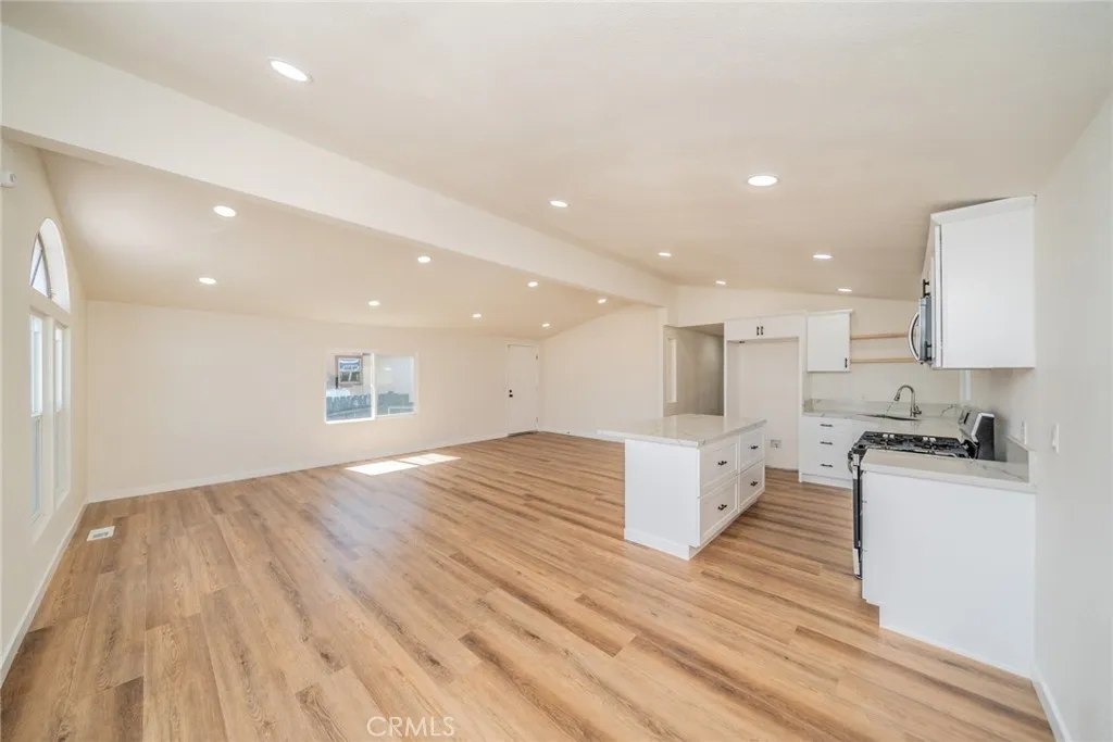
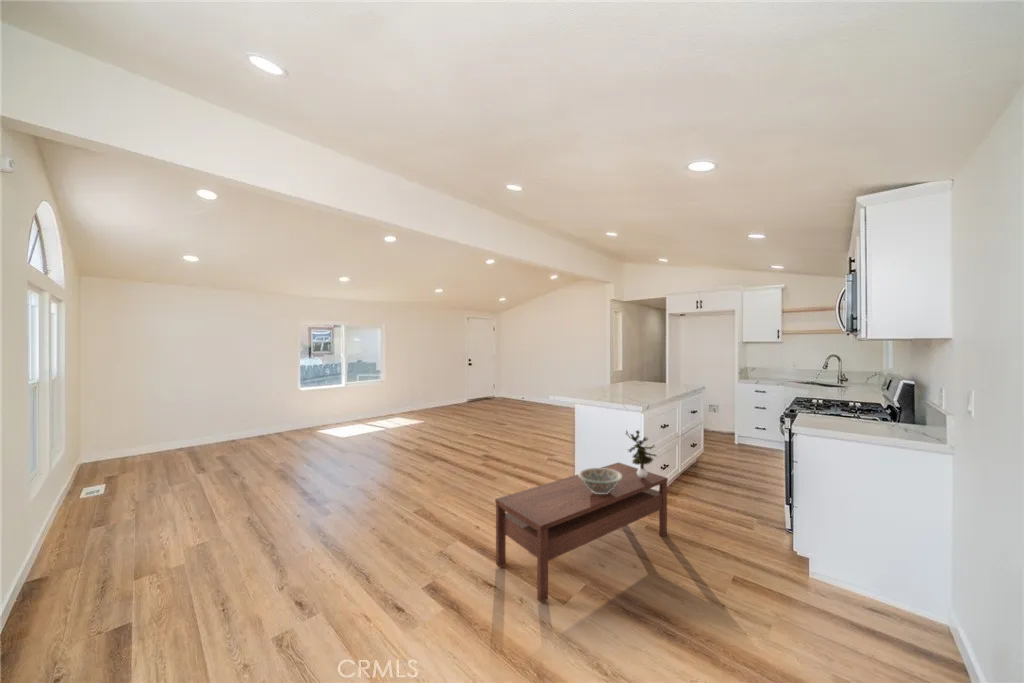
+ decorative bowl (599, 482)
+ coffee table (587, 518)
+ potted plant (638, 452)
